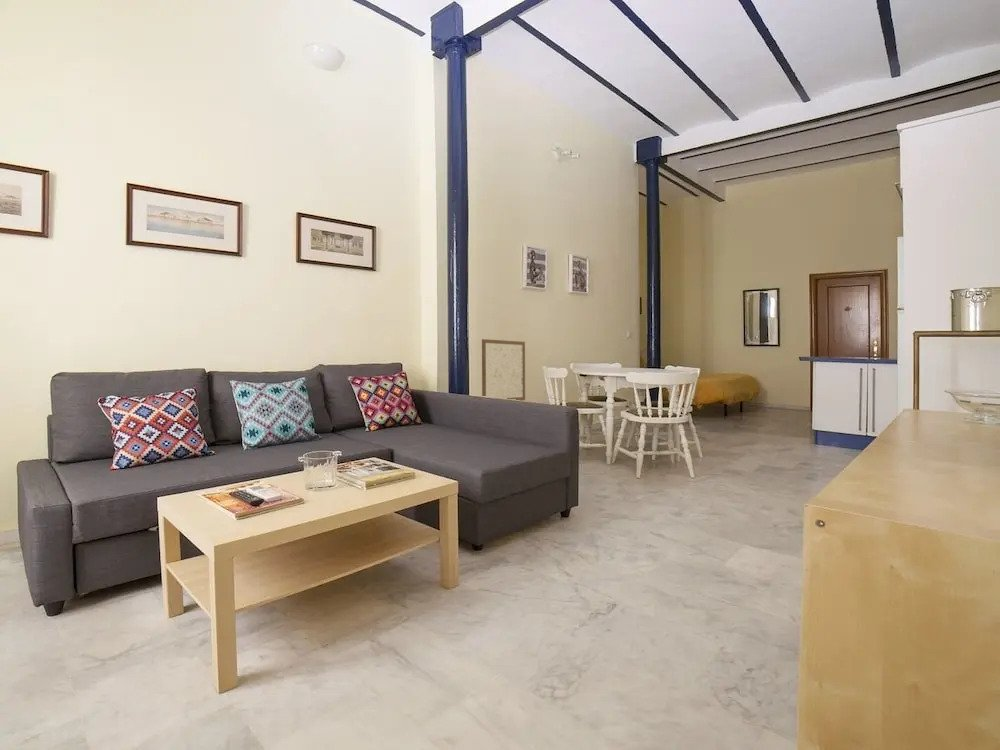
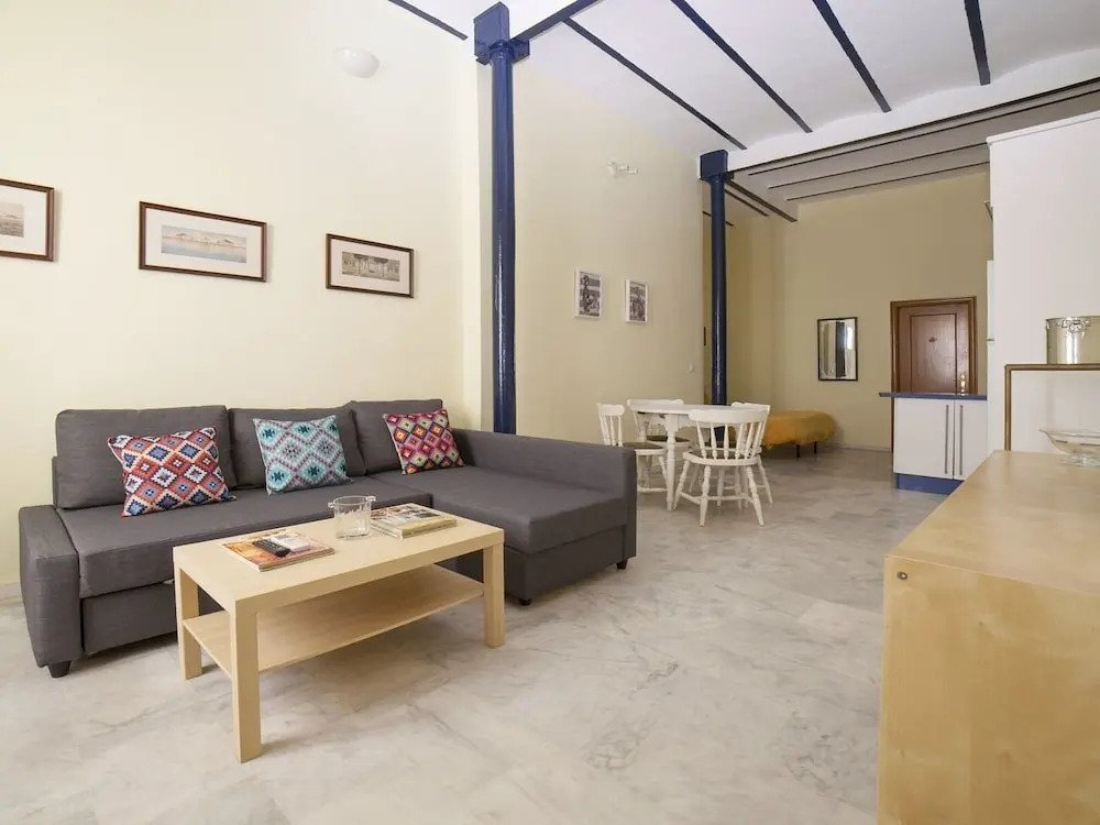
- wall art (502, 370)
